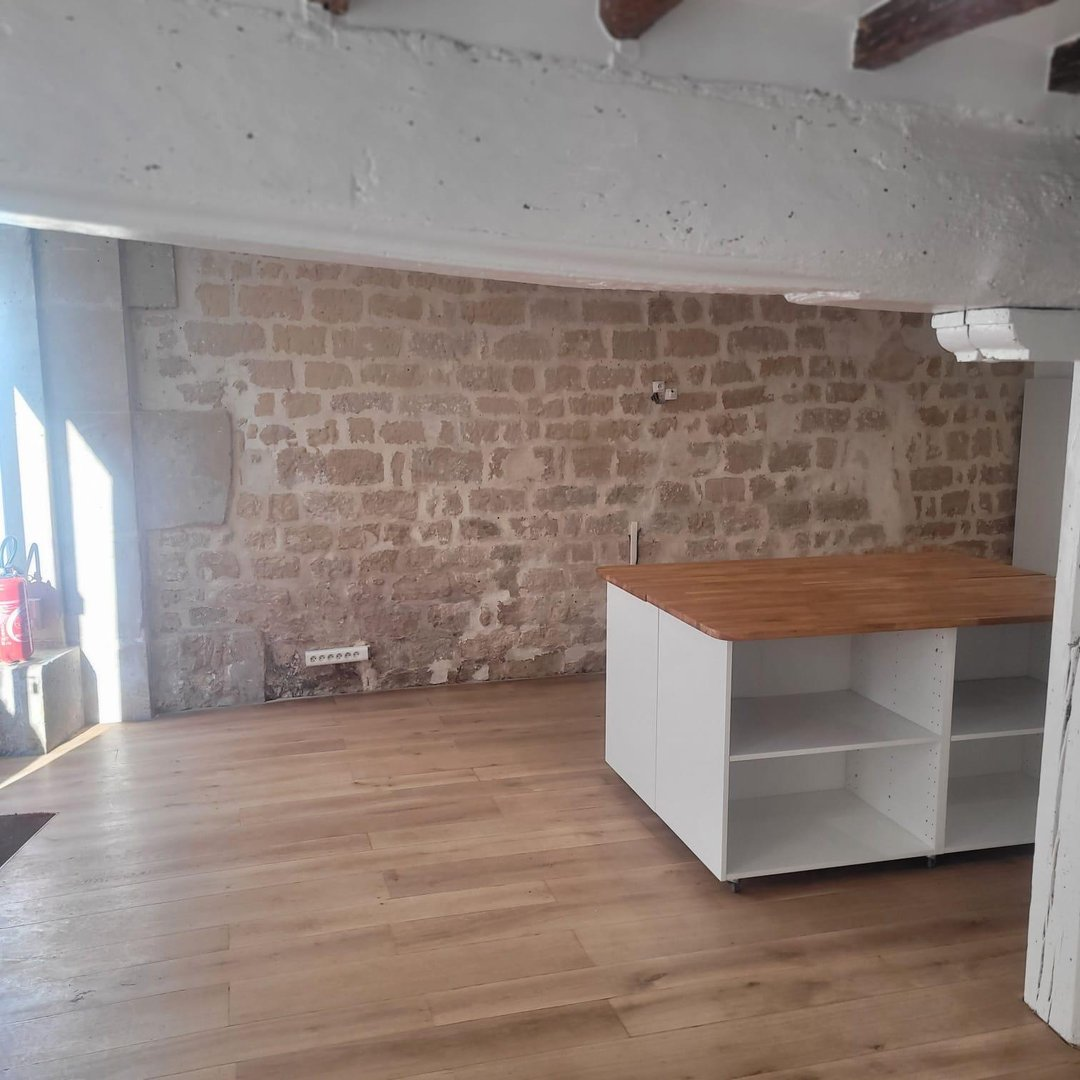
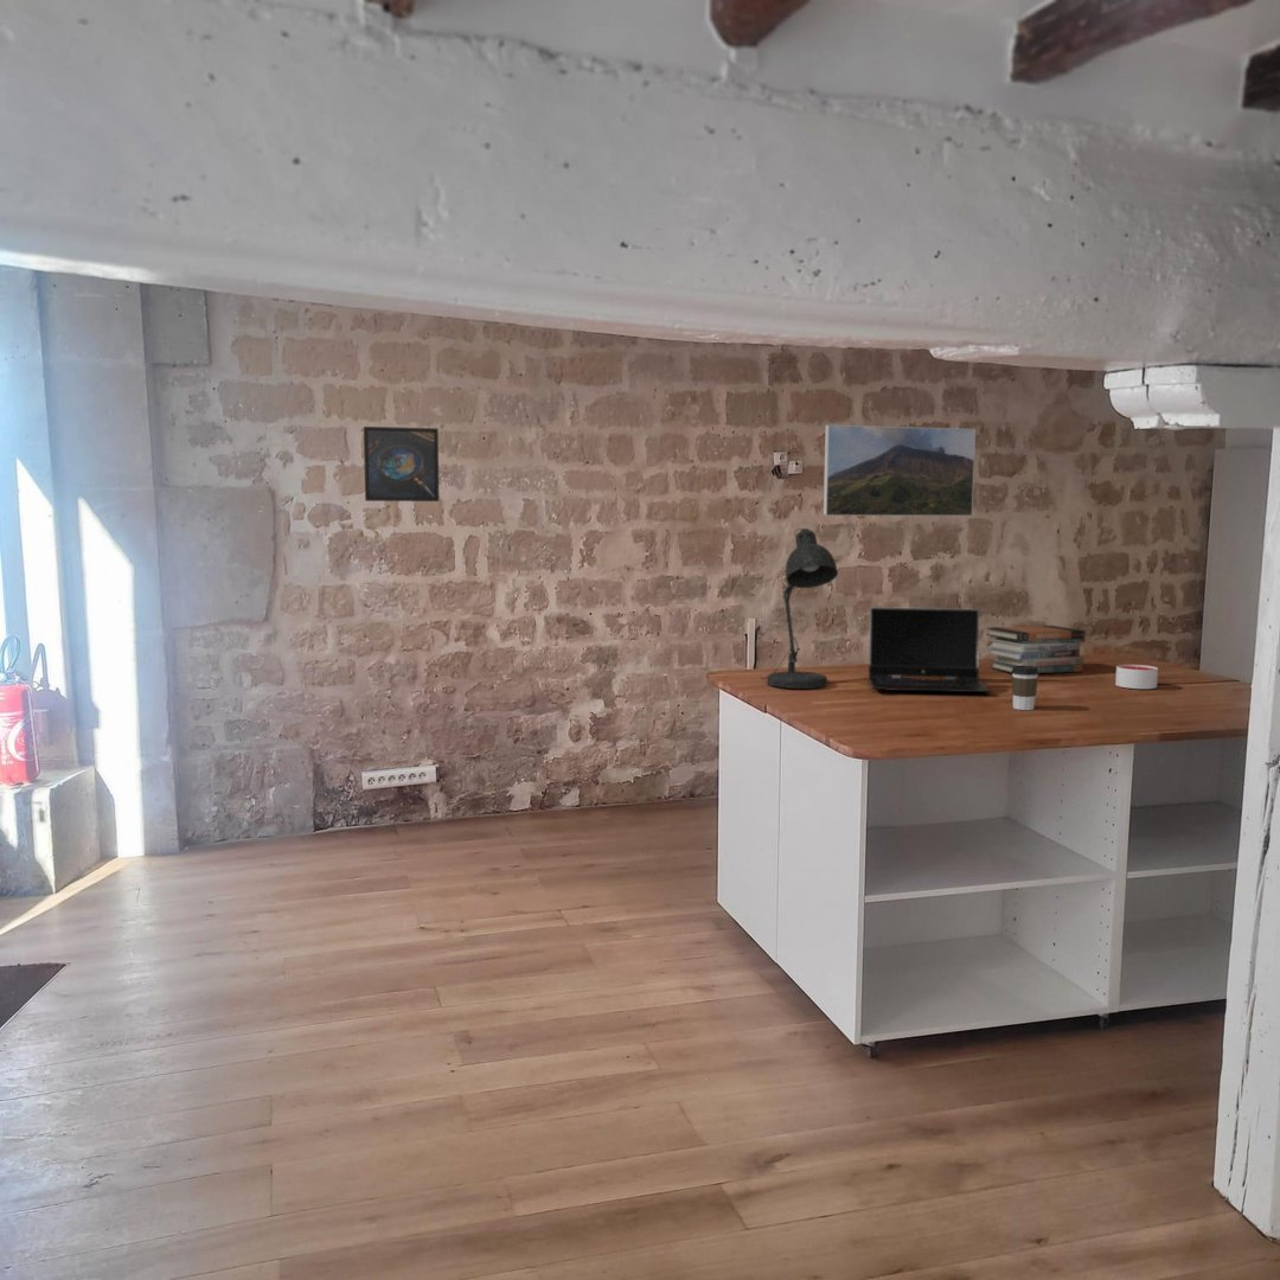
+ candle (1137, 676)
+ book stack (1035, 648)
+ desk lamp (789, 610)
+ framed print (900, 471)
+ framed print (402, 463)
+ laptop computer (927, 649)
+ coffee cup (1024, 687)
